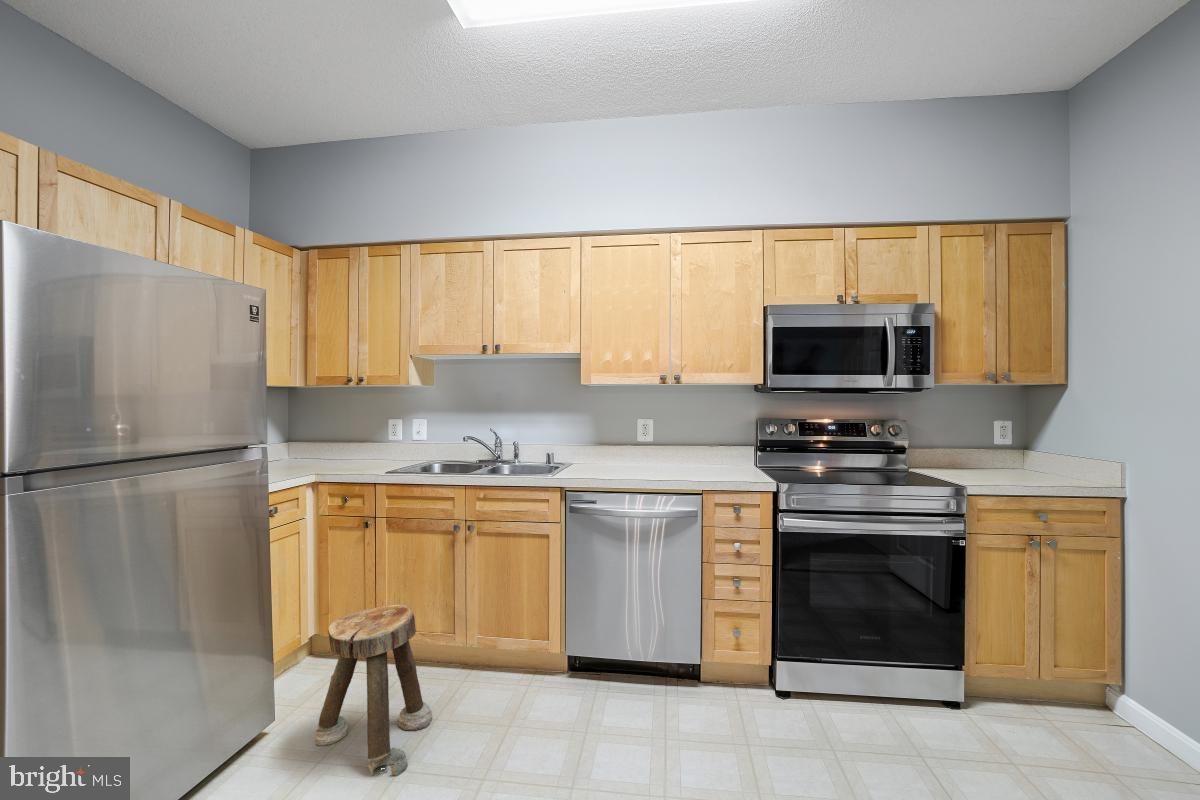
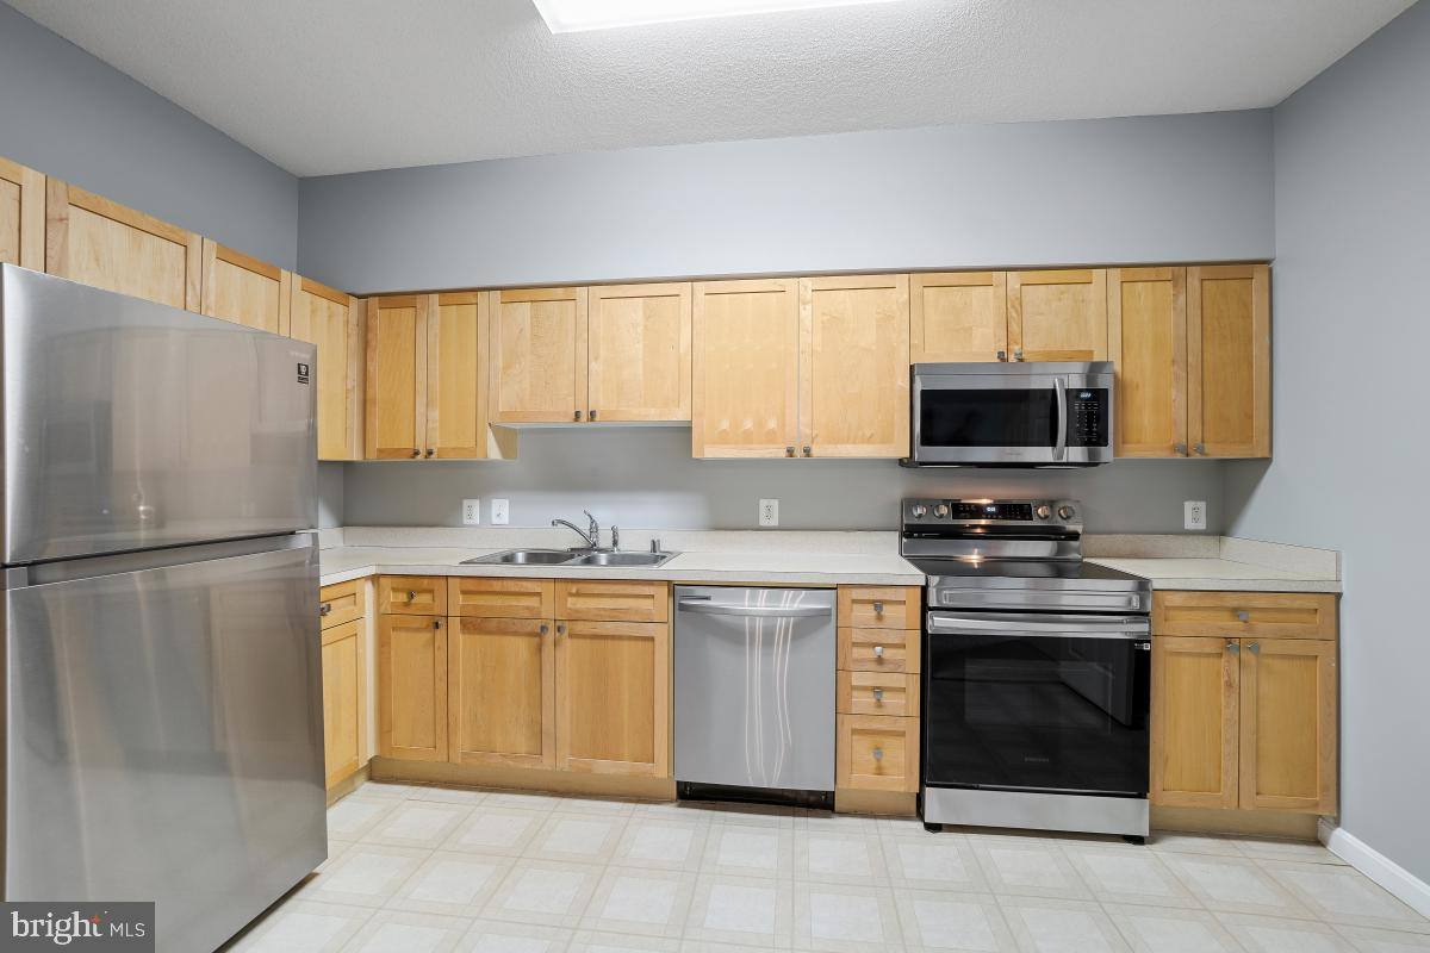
- stool (369, 679)
